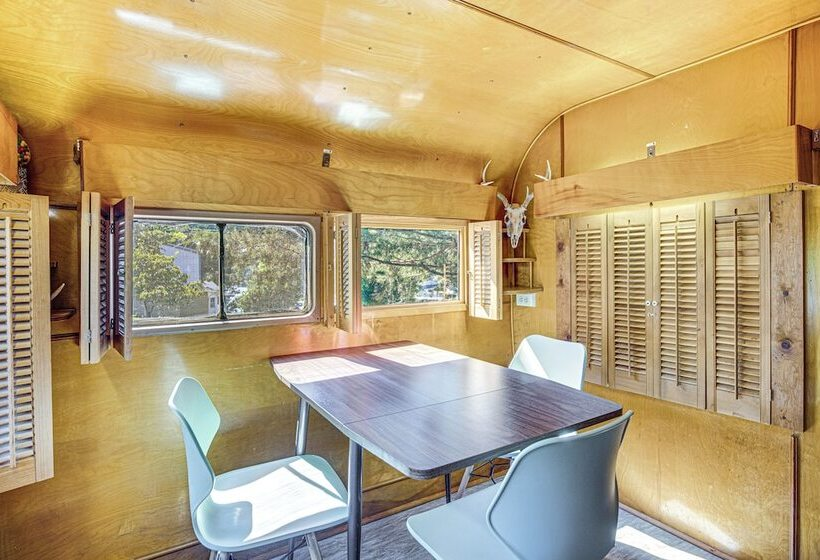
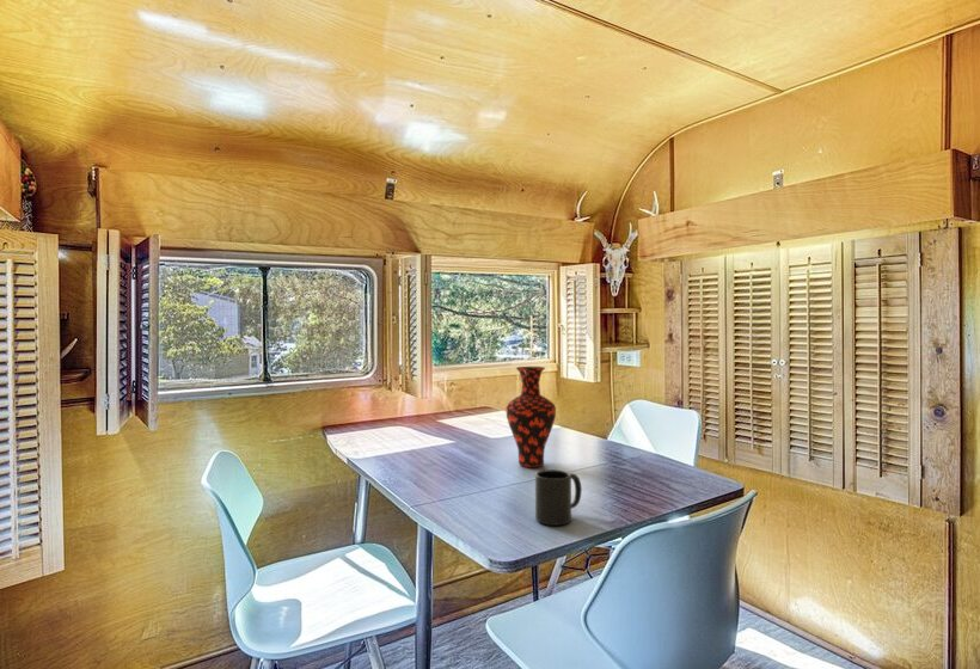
+ mug (558, 495)
+ vase (531, 416)
